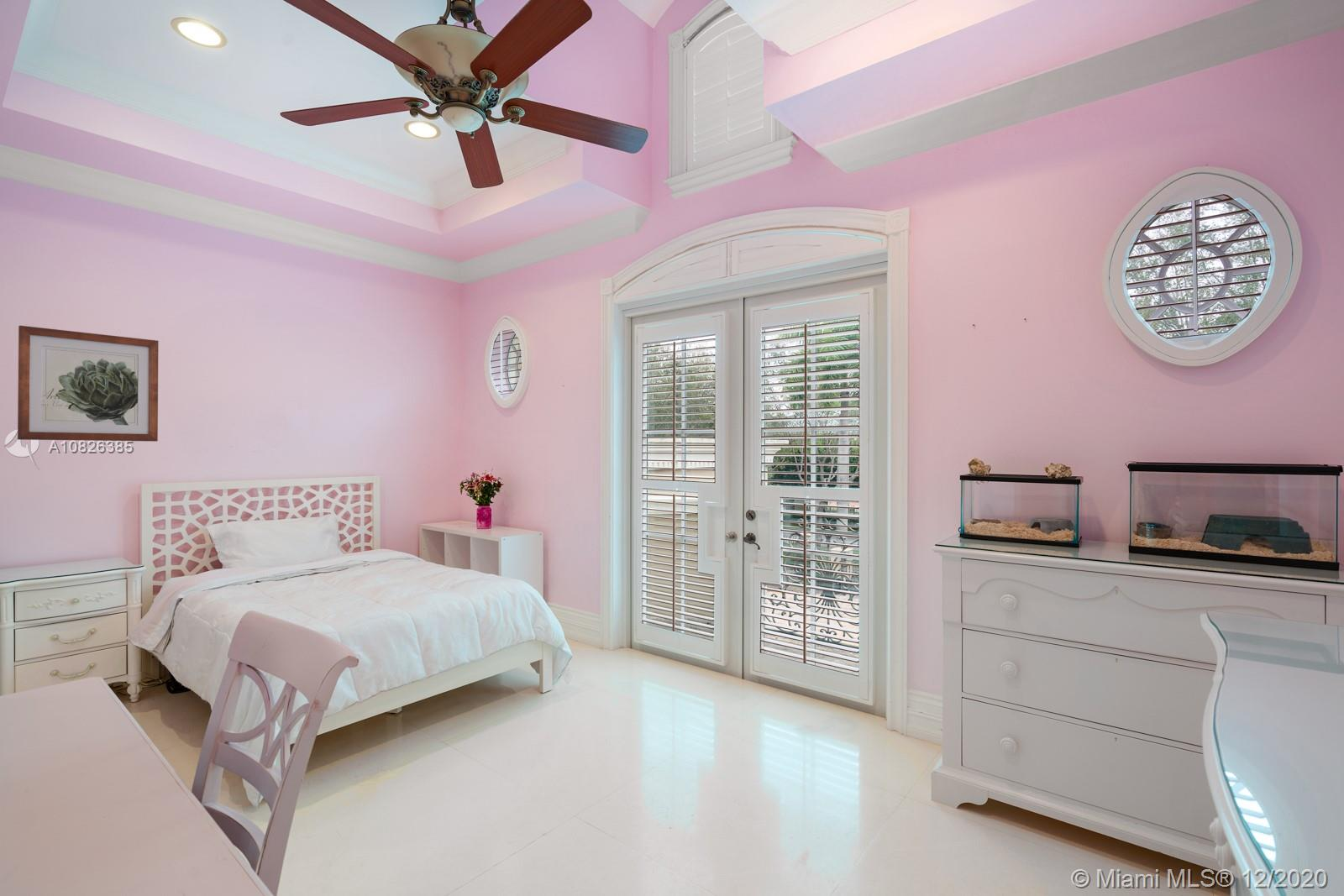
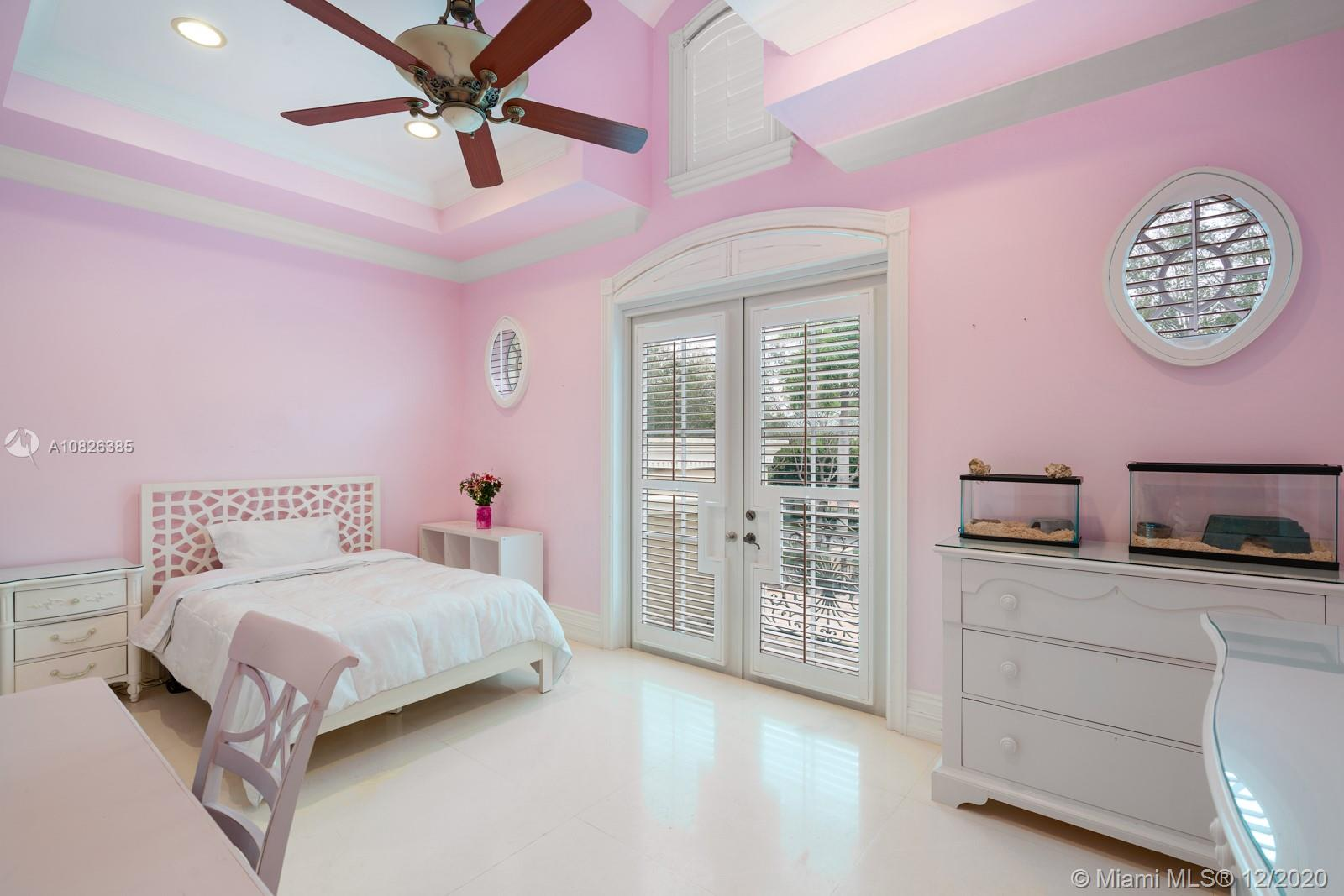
- wall art (92, 387)
